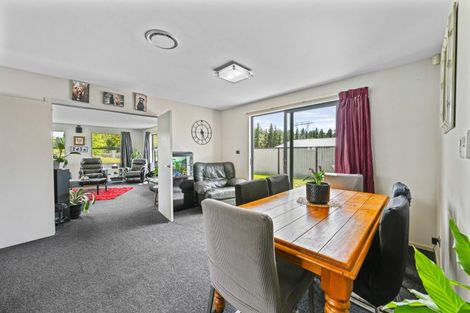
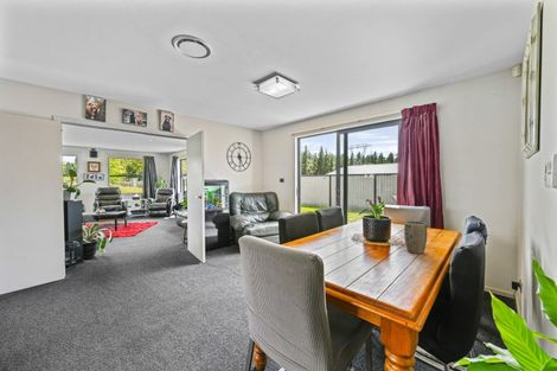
+ plant pot (415, 236)
